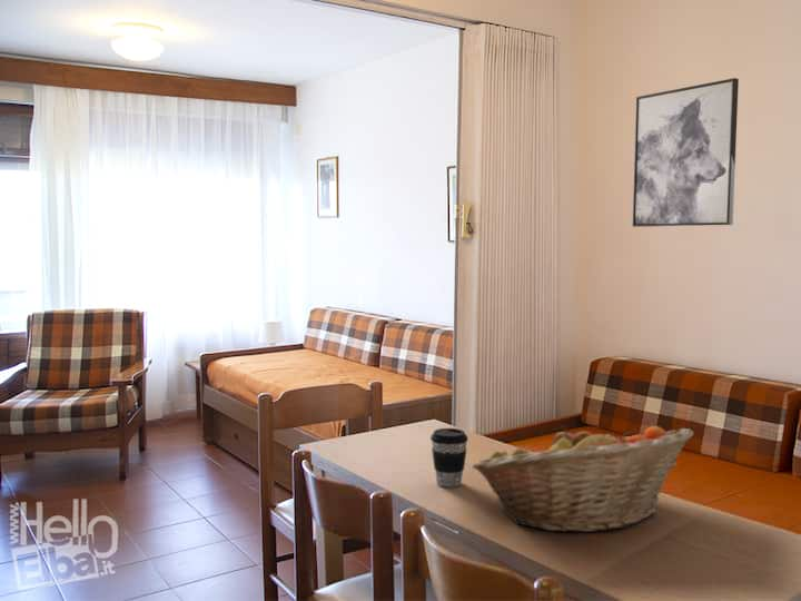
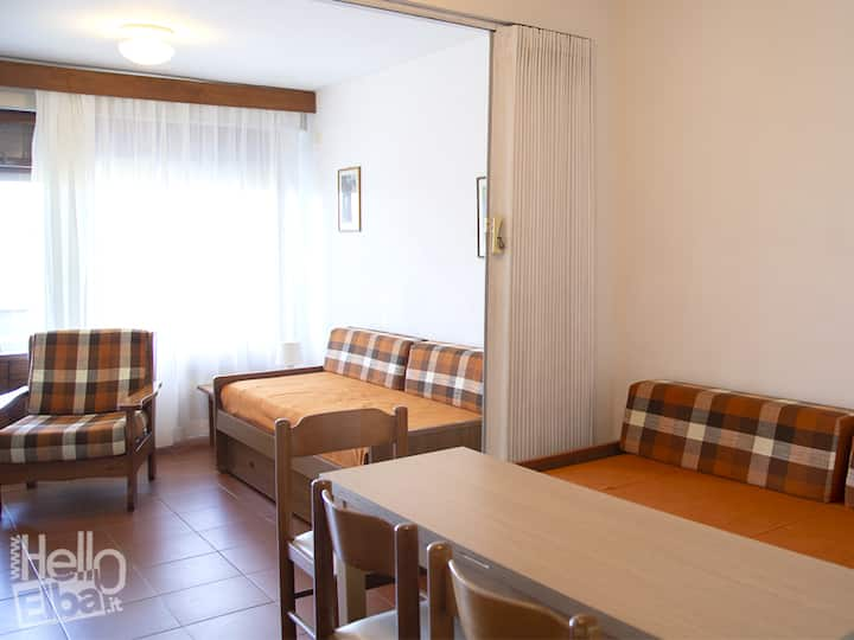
- coffee cup (448, 457)
- fruit basket (583, 465)
- wall art (681, 157)
